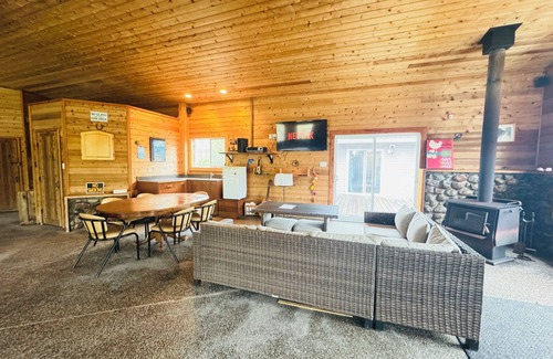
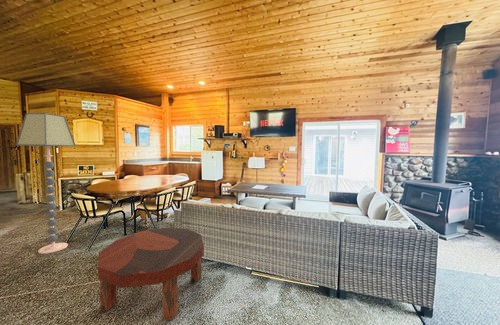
+ floor lamp (49, 182)
+ coffee table (155, 268)
